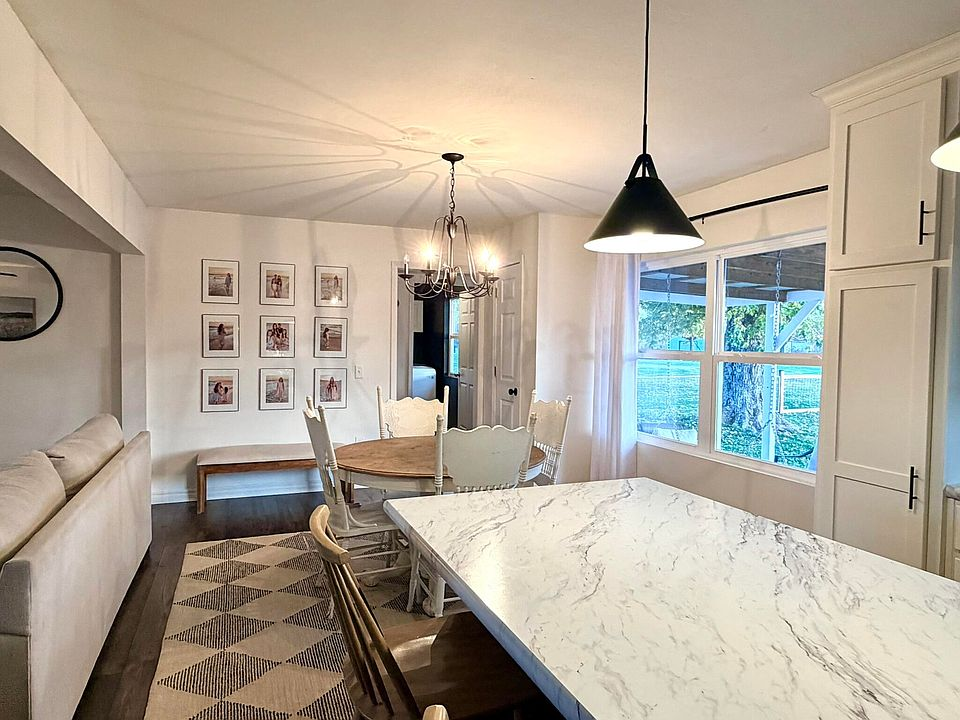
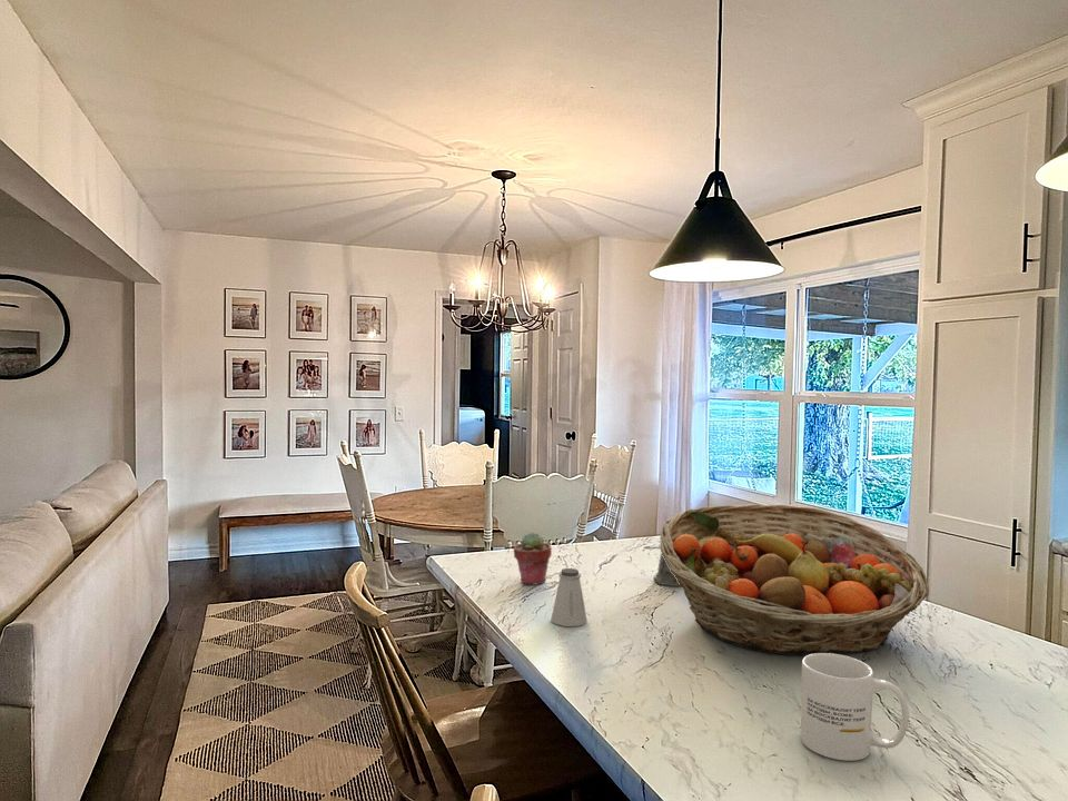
+ fruit basket (785, 572)
+ saltshaker (568, 595)
+ mug (848, 704)
+ pepper shaker (665, 561)
+ potted succulent (532, 556)
